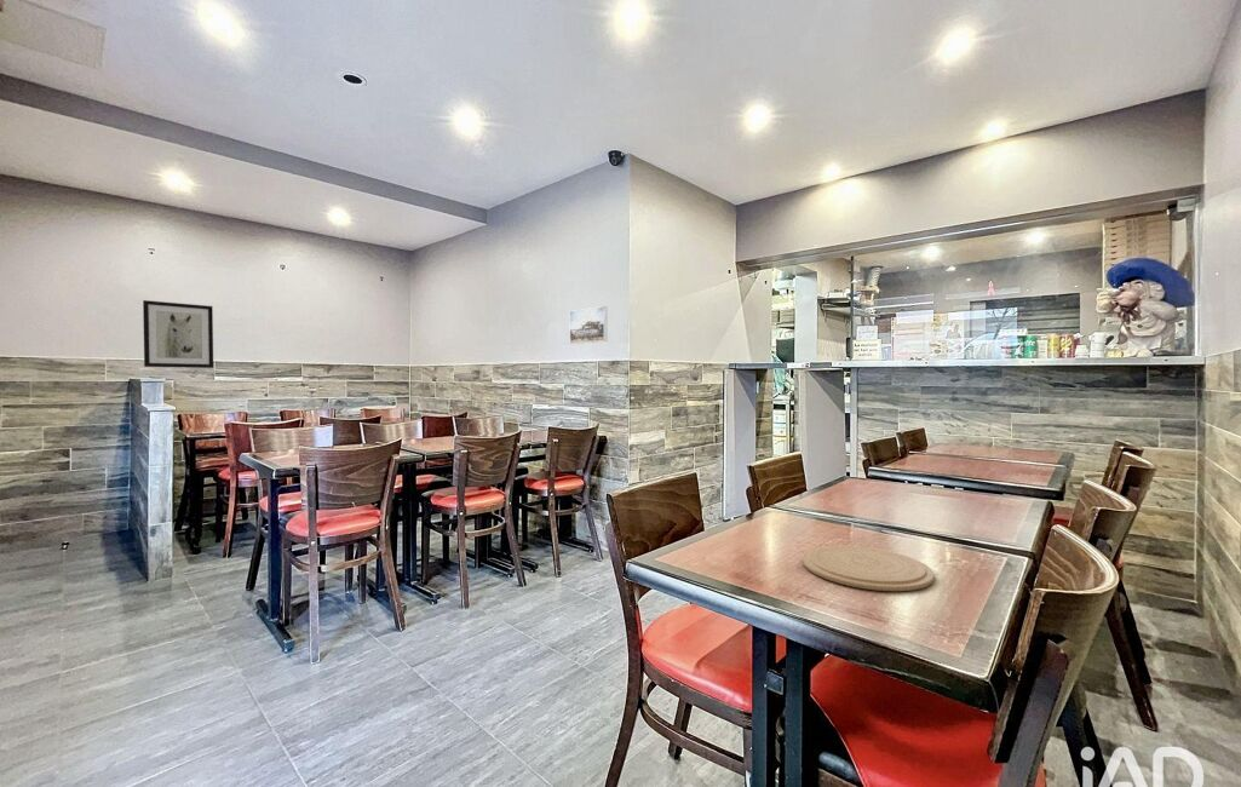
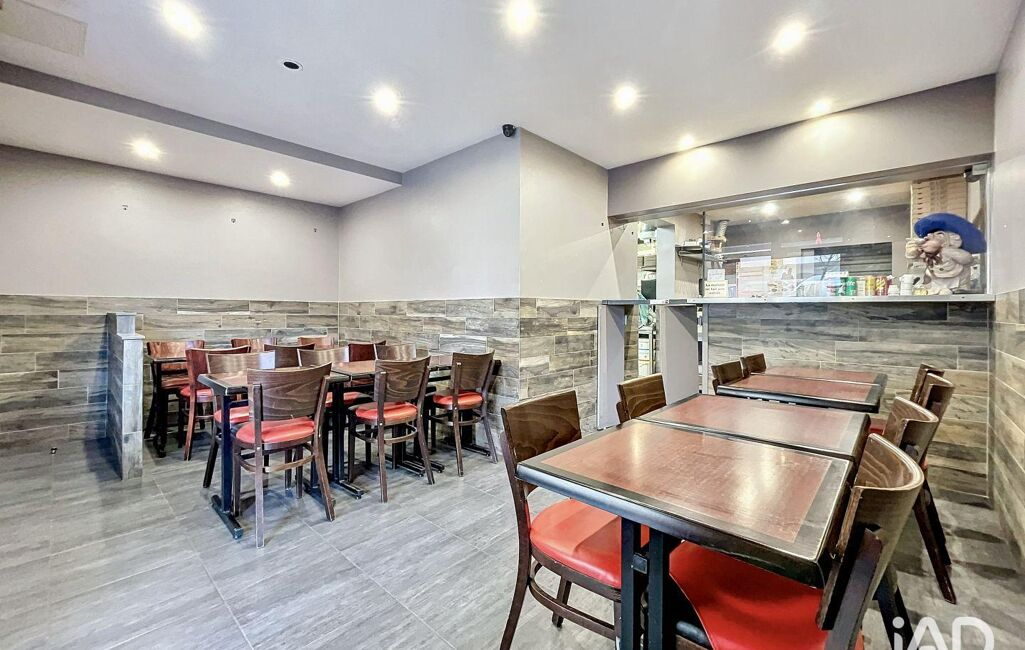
- plate (864, 564)
- wall art (179, 335)
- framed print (587, 326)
